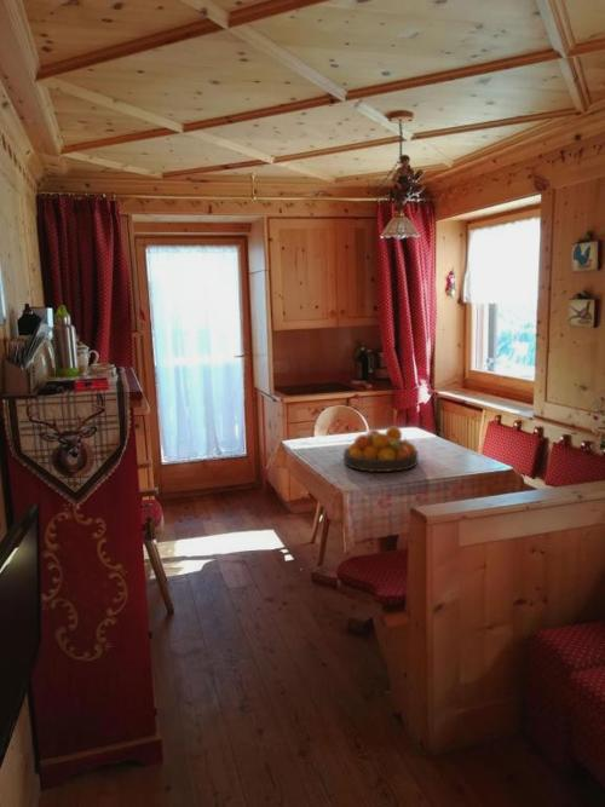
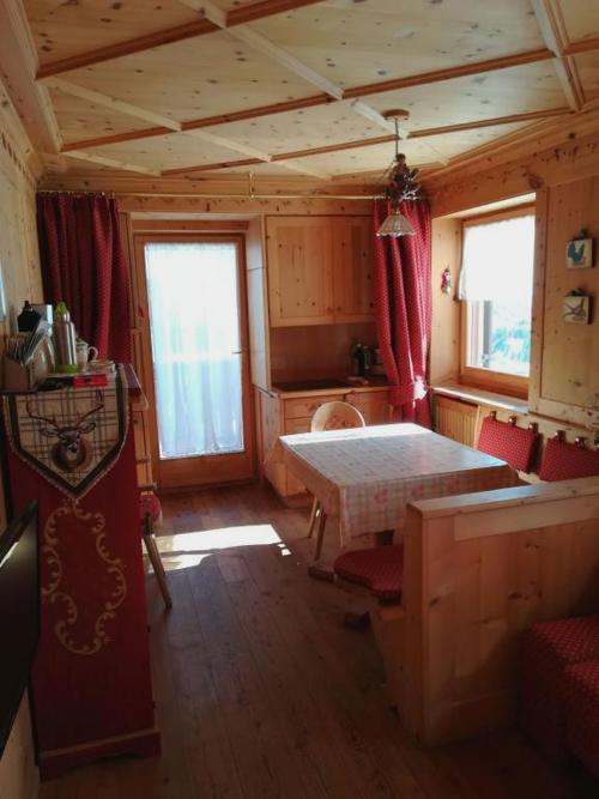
- fruit bowl (380, 445)
